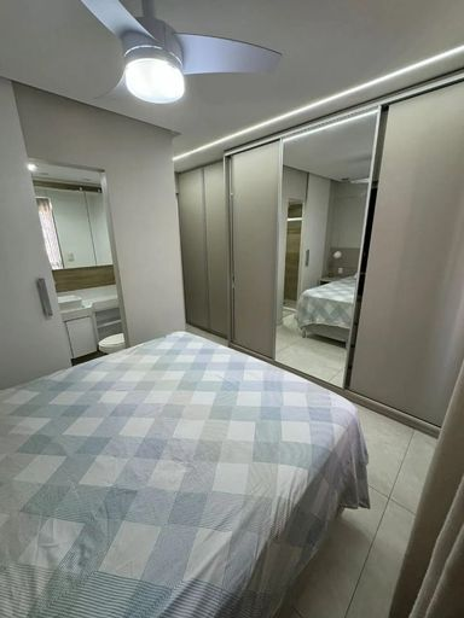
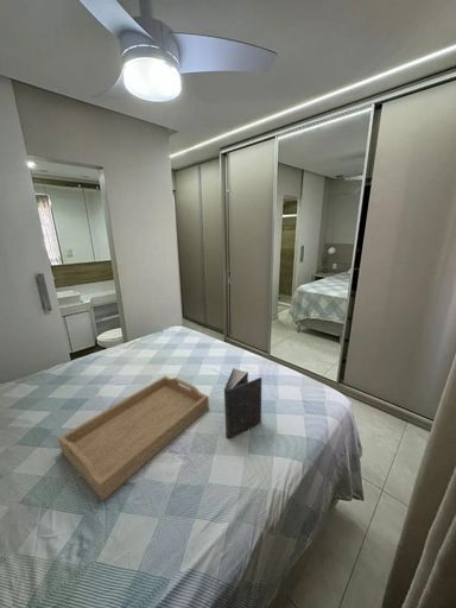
+ serving tray (141, 419)
+ book (236, 403)
